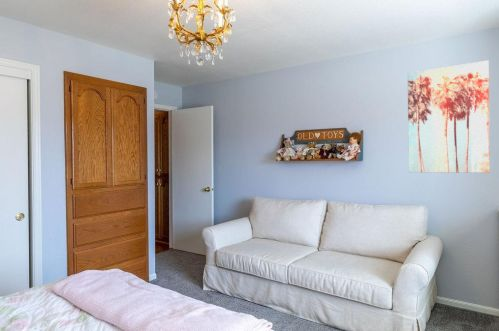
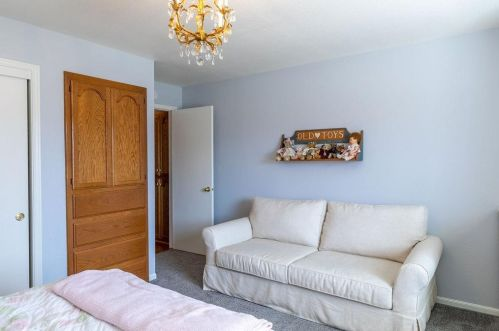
- wall art (446, 120)
